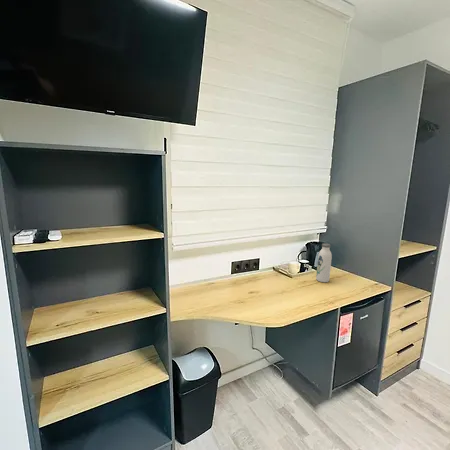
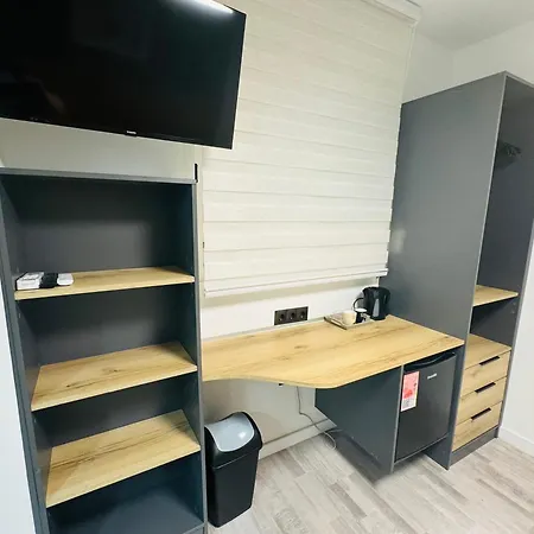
- water bottle (324, 262)
